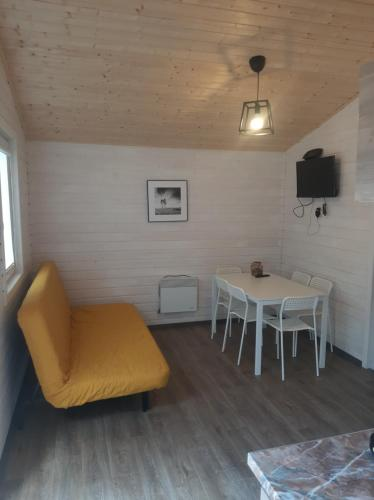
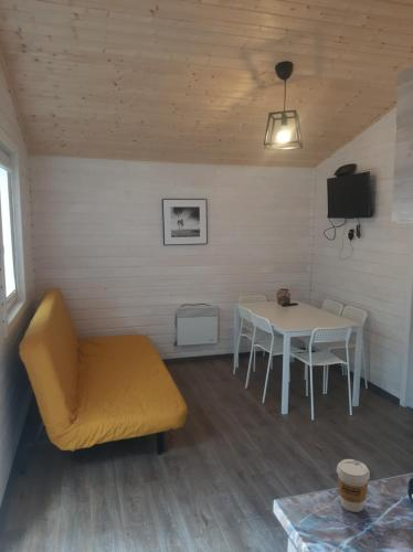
+ coffee cup (352, 485)
